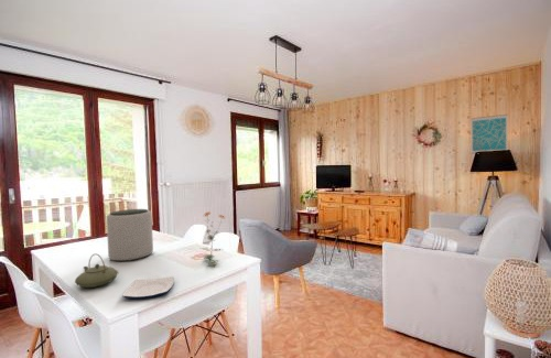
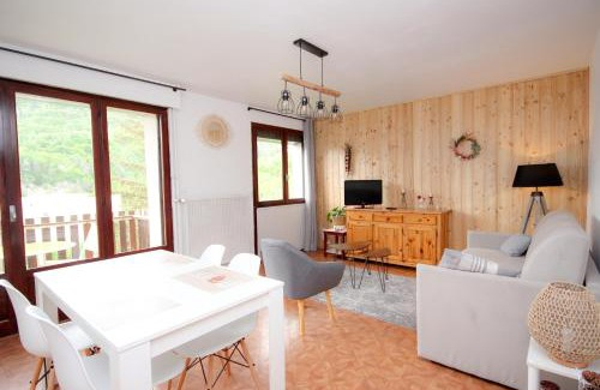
- wall art (488, 134)
- teapot (95, 268)
- plant pot (130, 234)
- plate (150, 288)
- flower (209, 237)
